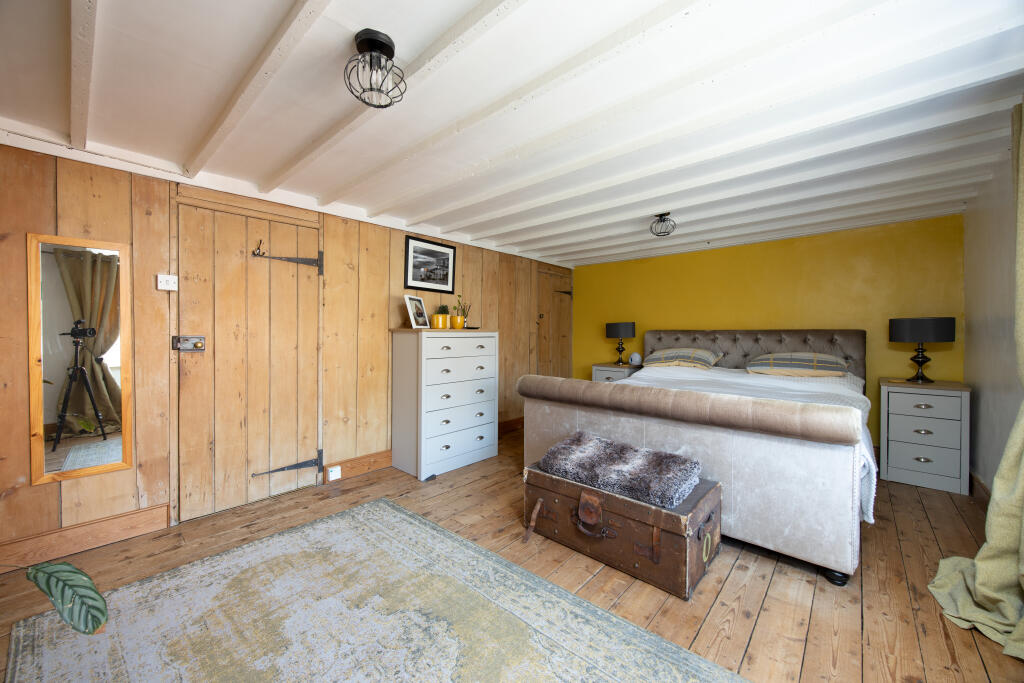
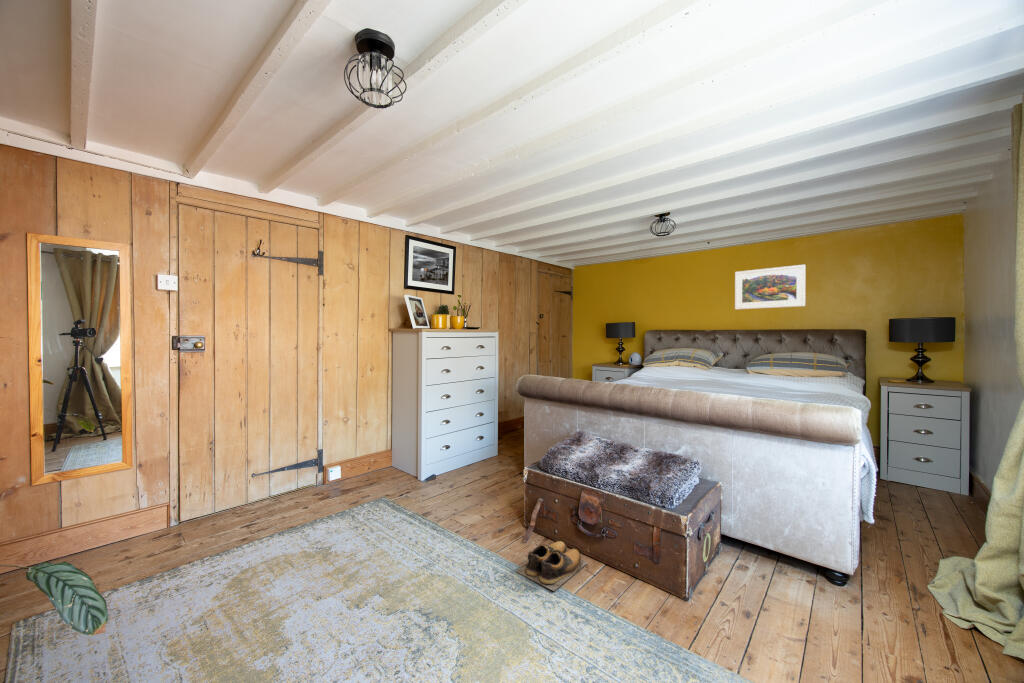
+ shoes (552, 556)
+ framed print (768, 288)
